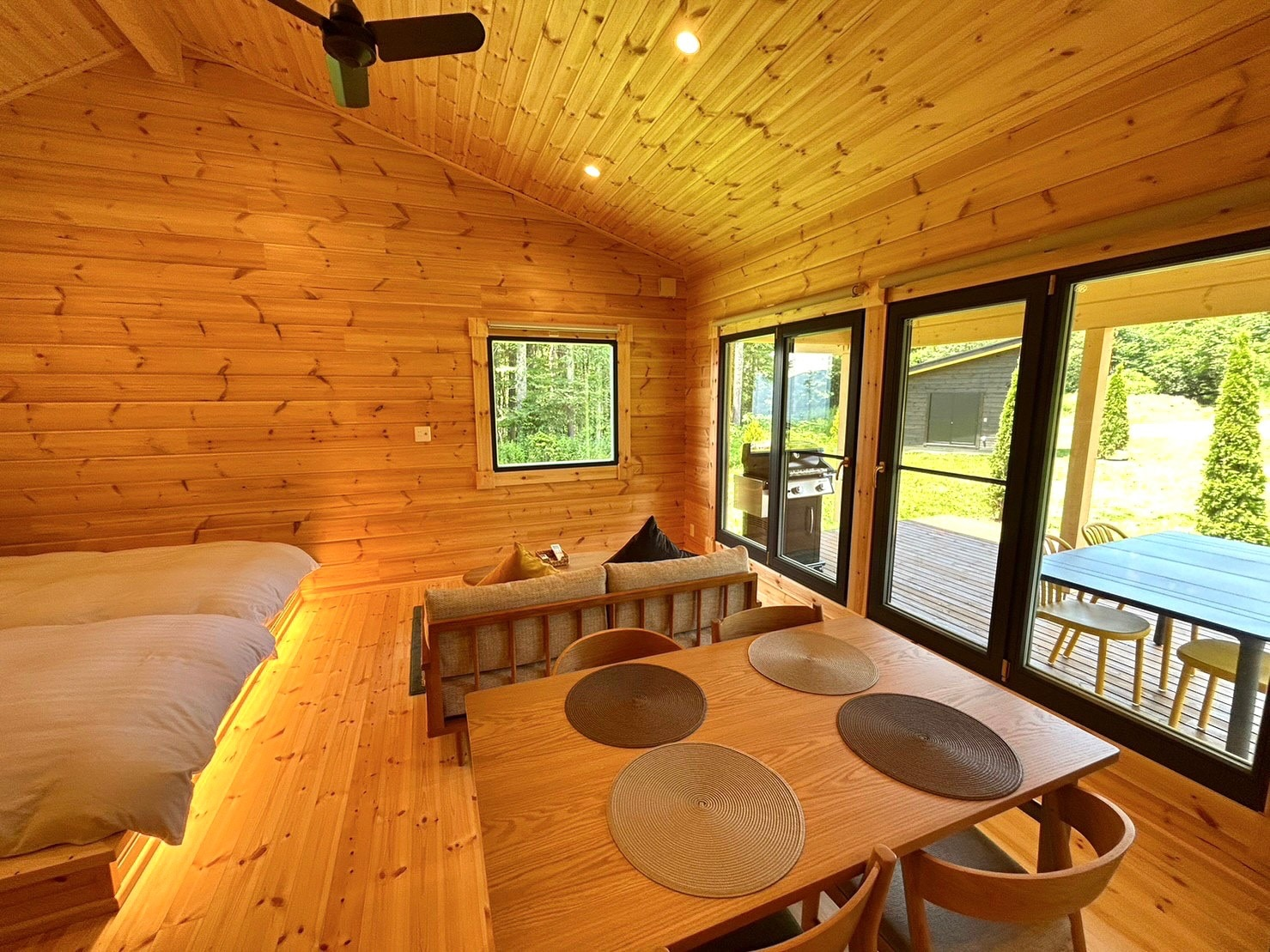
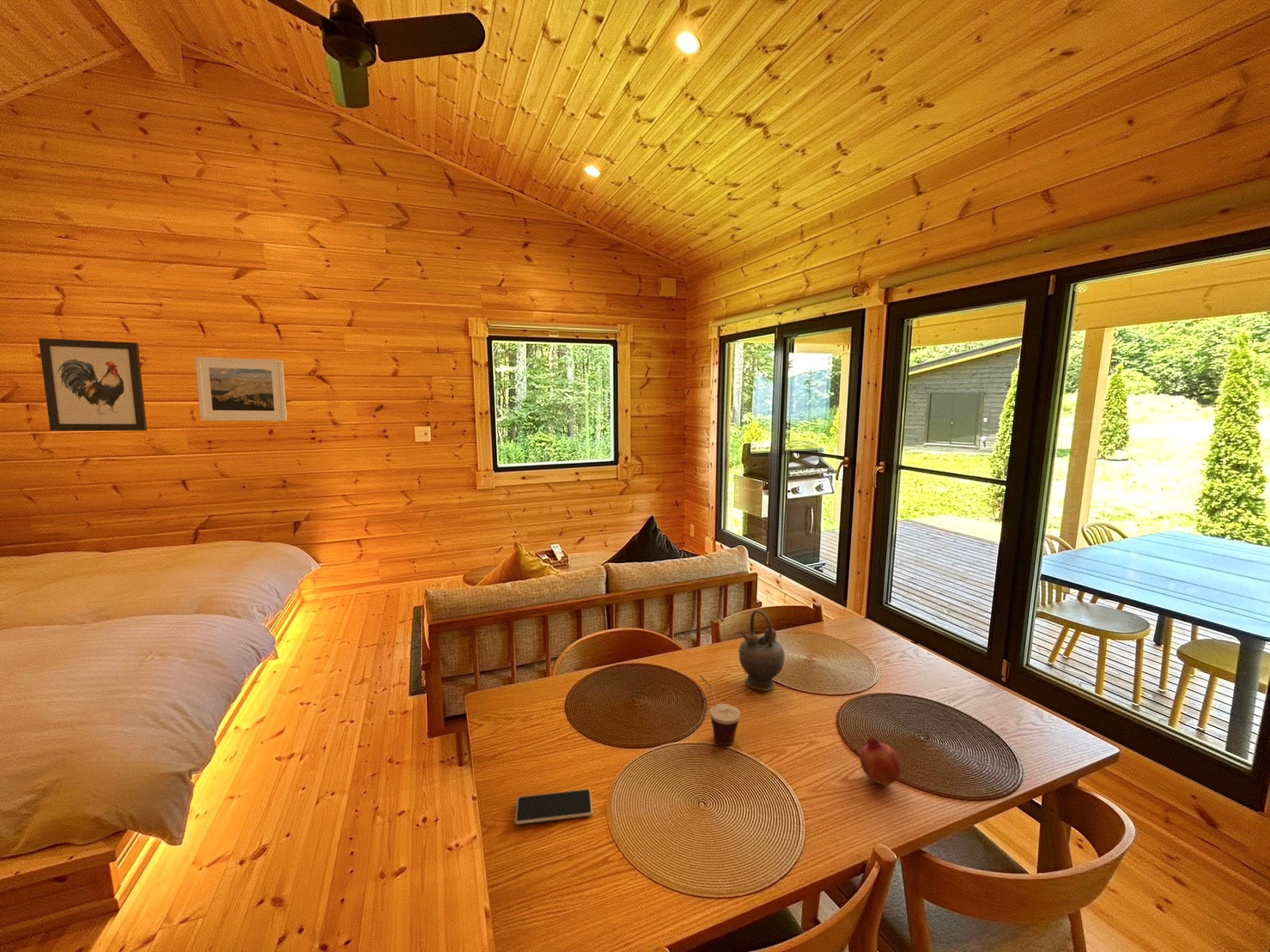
+ teapot (758, 646)
+ fruit (880, 760)
+ cup (716, 710)
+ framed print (242, 390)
+ wall art (94, 385)
+ smartphone (554, 806)
